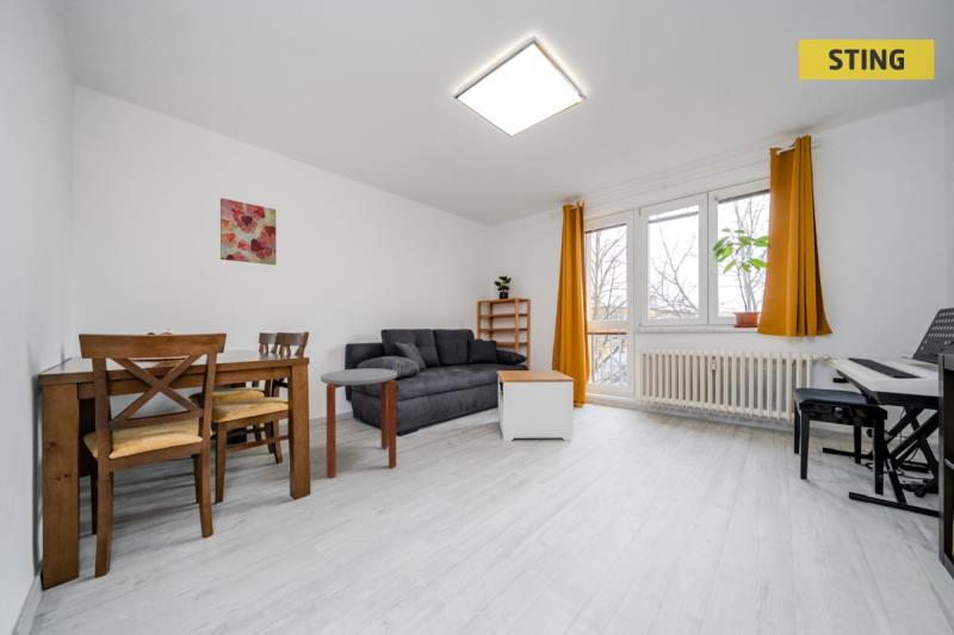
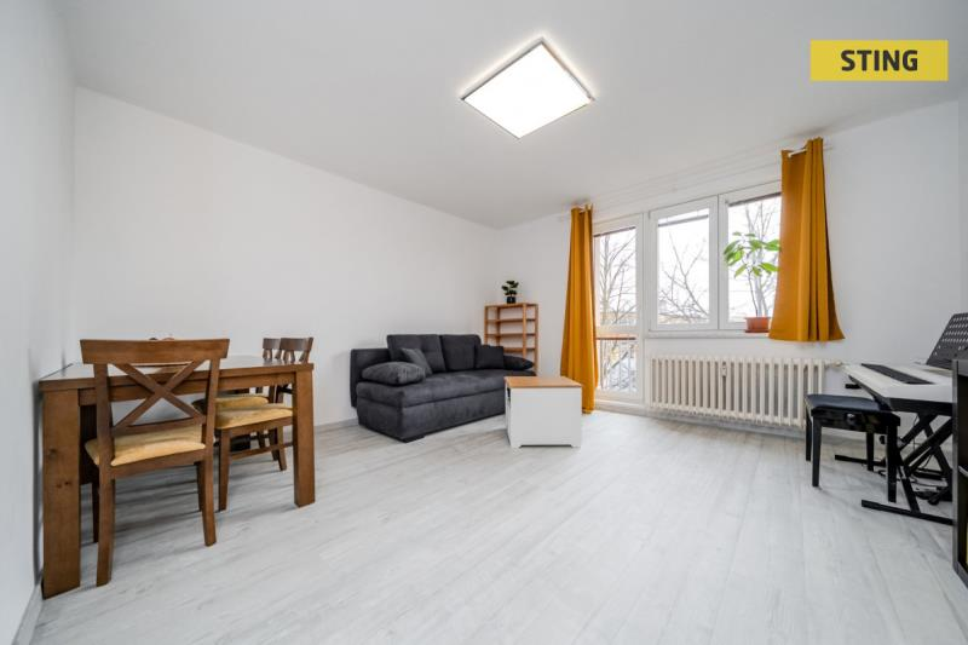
- wall art (249, 232)
- side table (380, 412)
